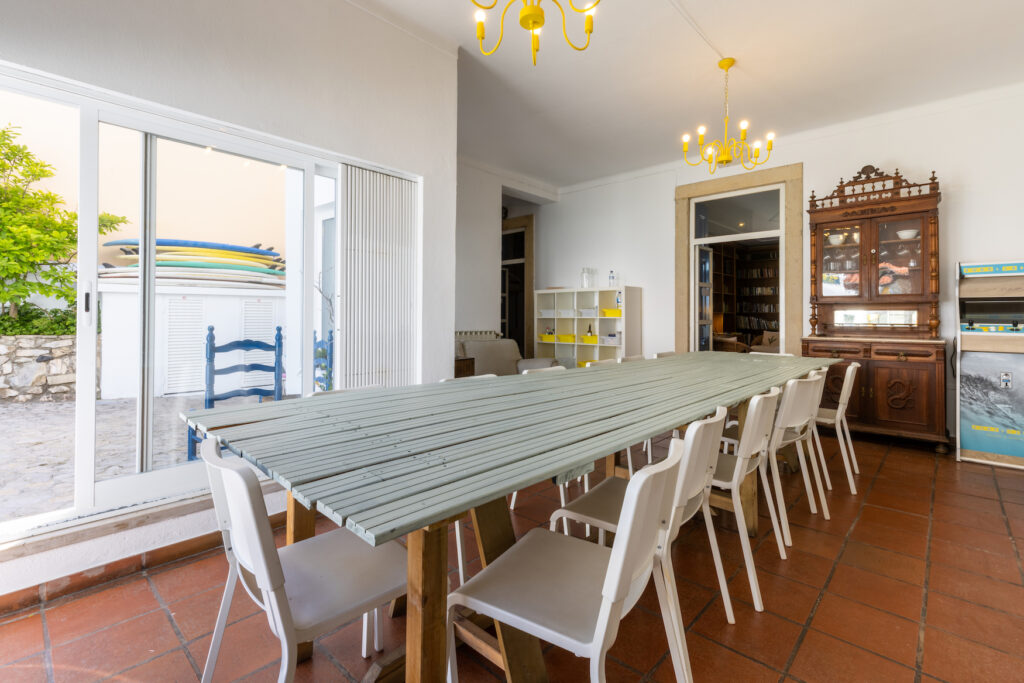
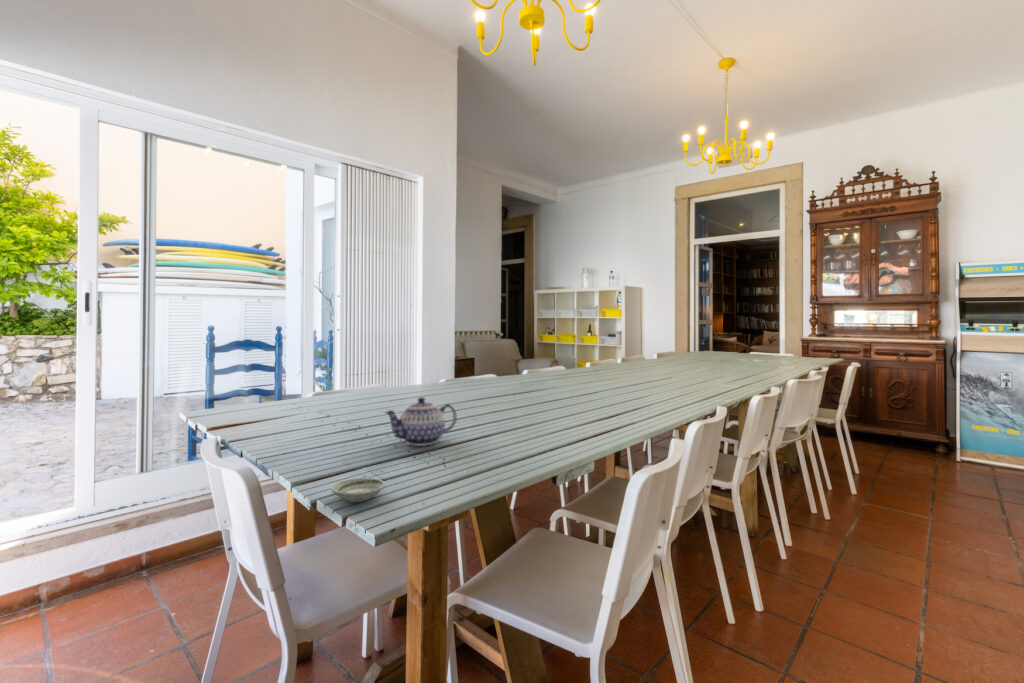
+ saucer (358, 491)
+ teapot (421, 420)
